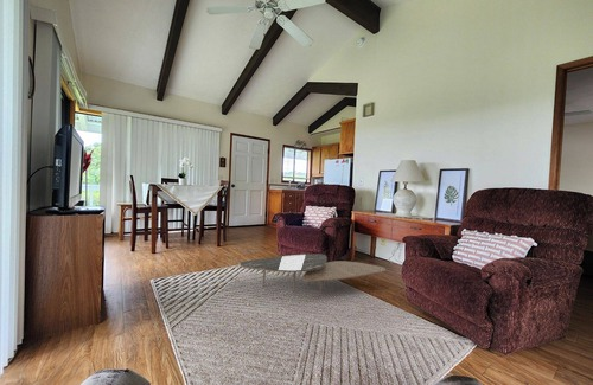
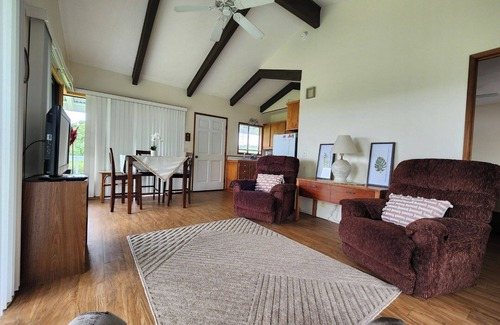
- coffee table (314, 274)
